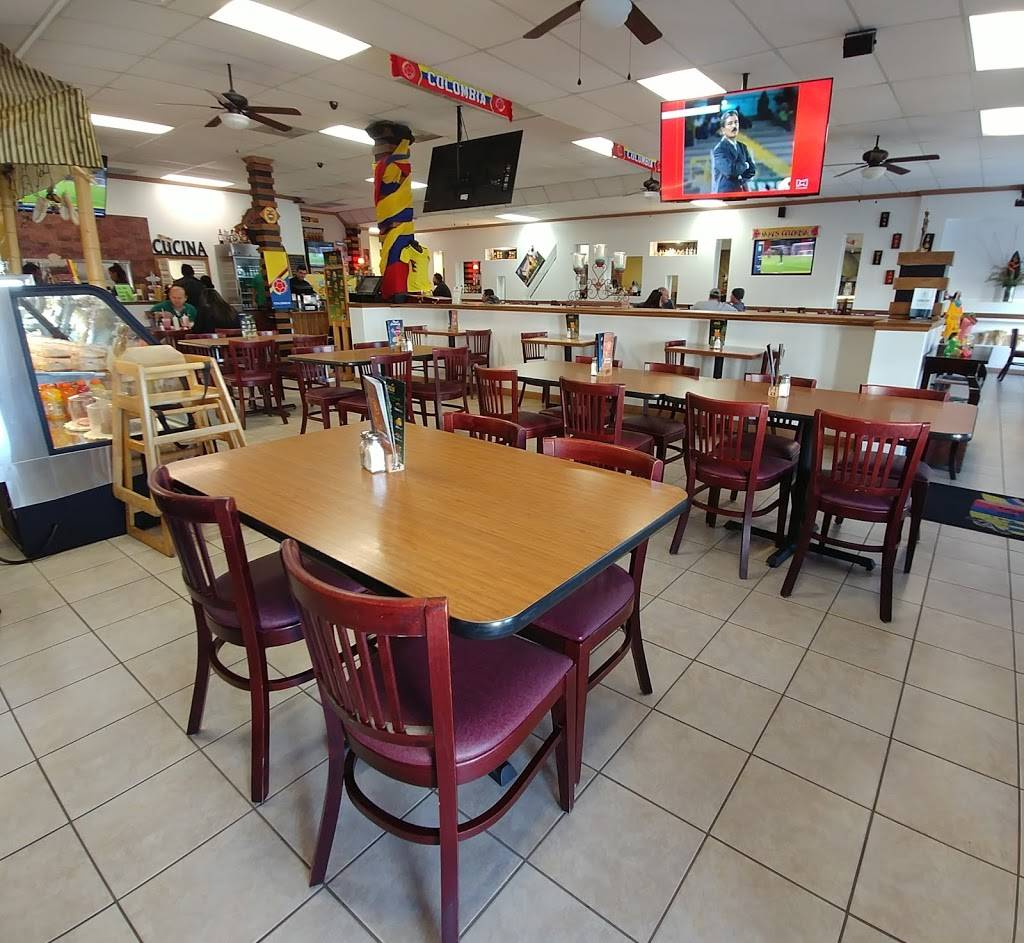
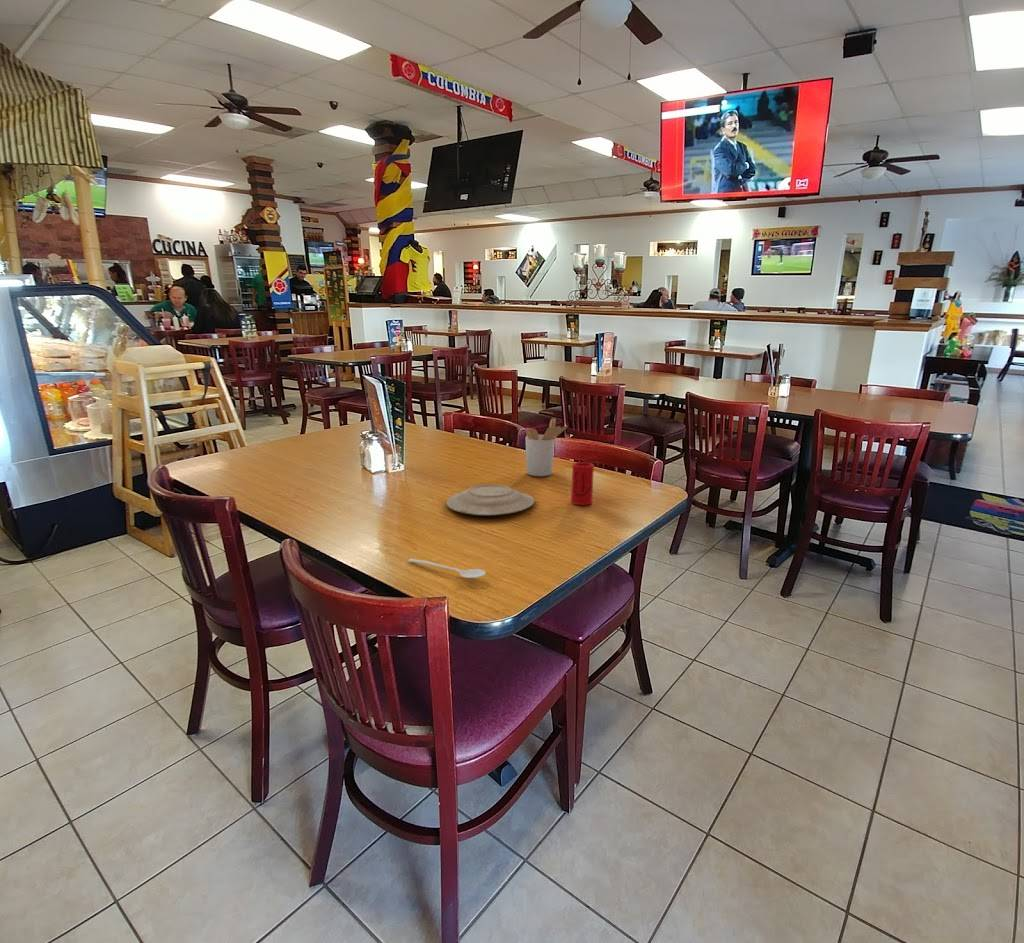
+ plate (490, 496)
+ utensil holder (545, 447)
+ cup (582, 483)
+ stirrer (445, 567)
